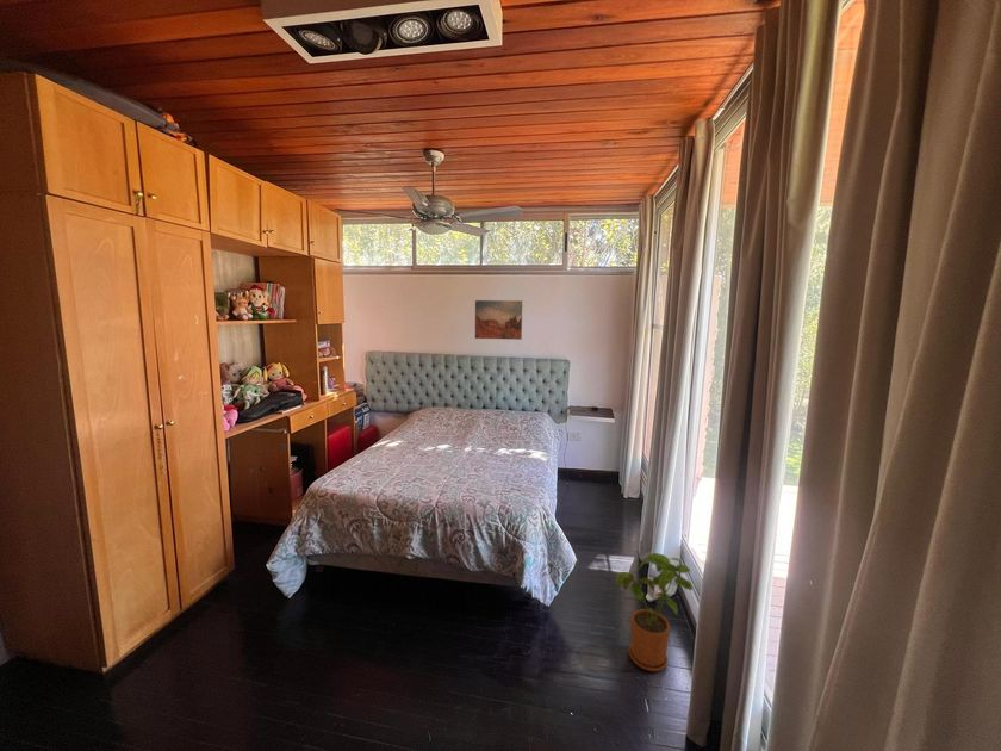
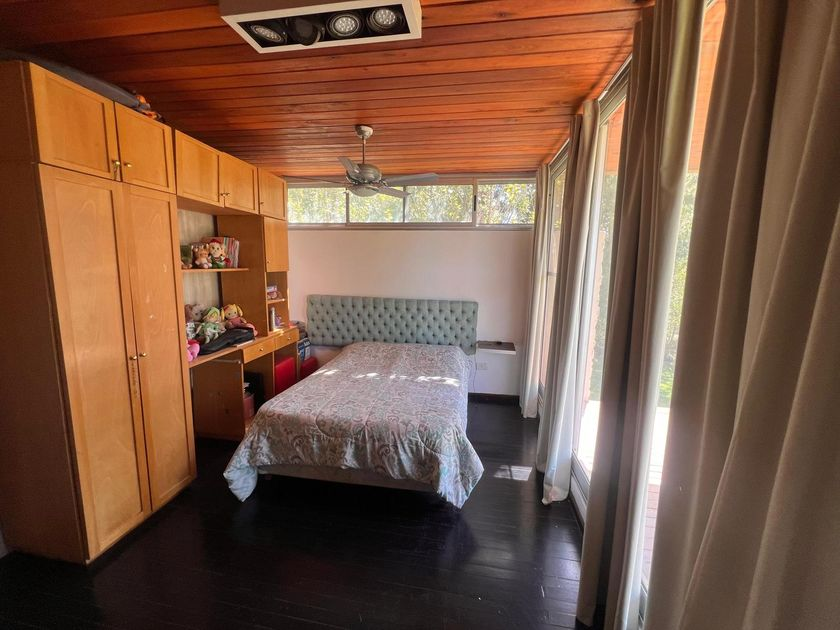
- wall art (498, 319)
- house plant (647, 607)
